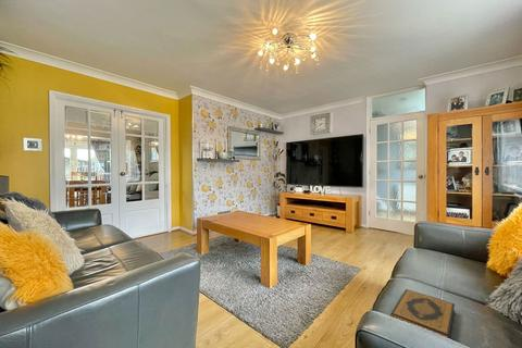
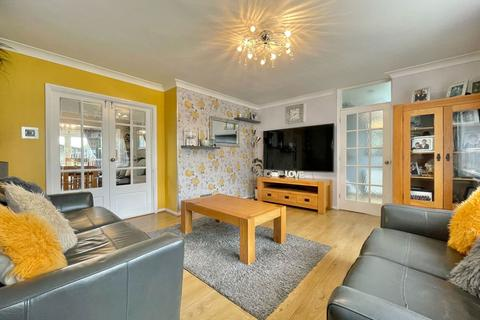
- hardback book (423, 311)
